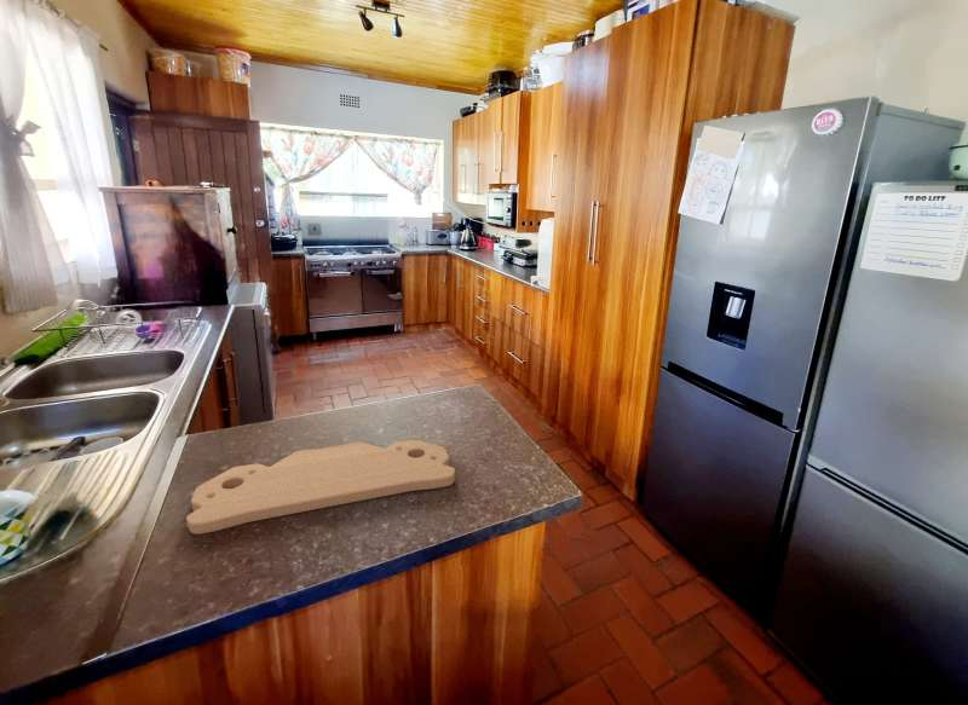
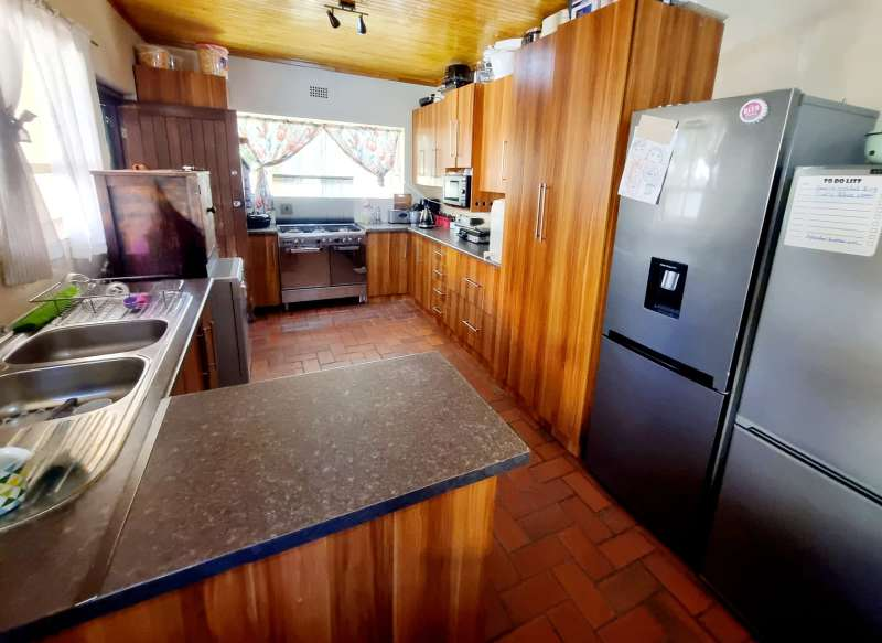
- cutting board (332, 474)
